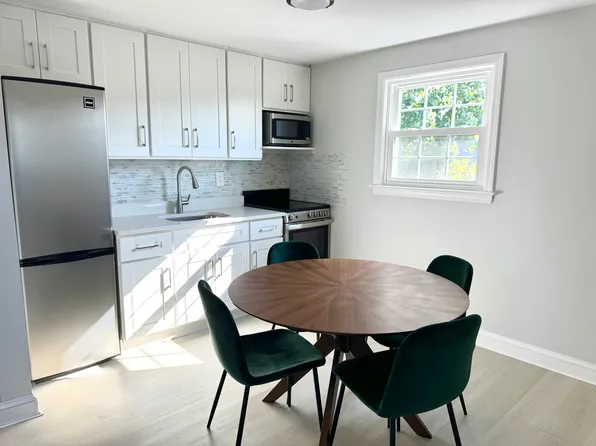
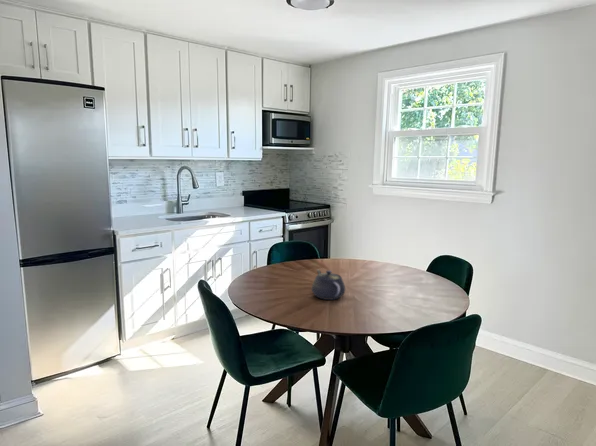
+ teapot (327, 283)
